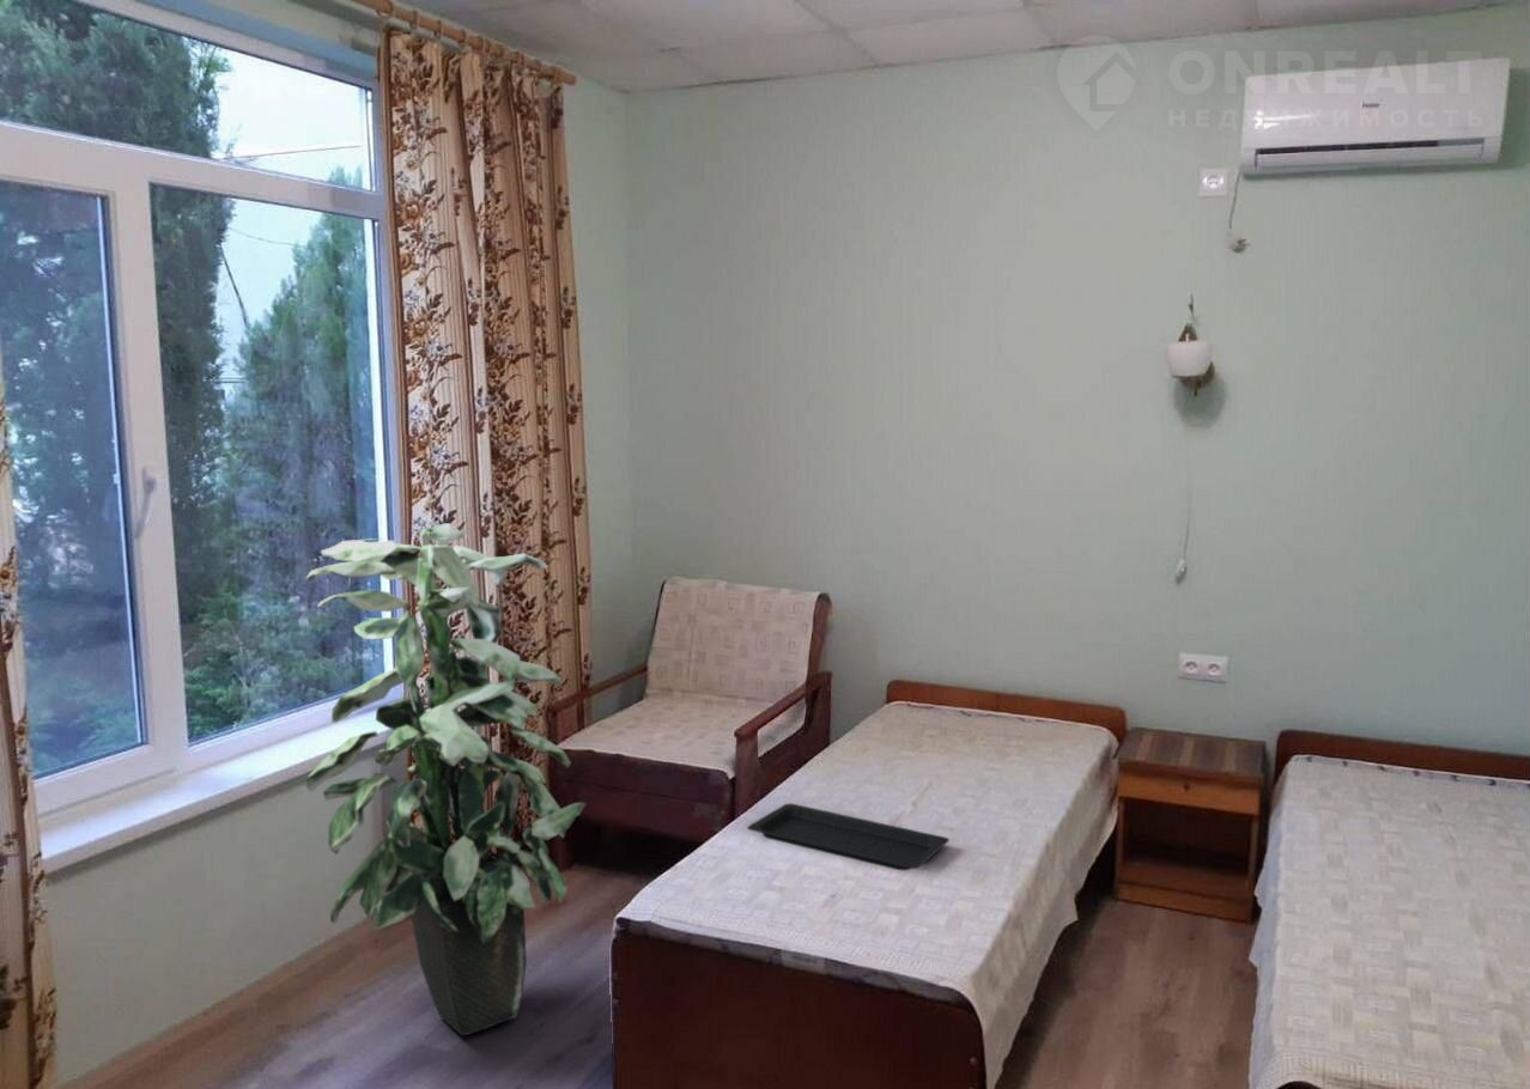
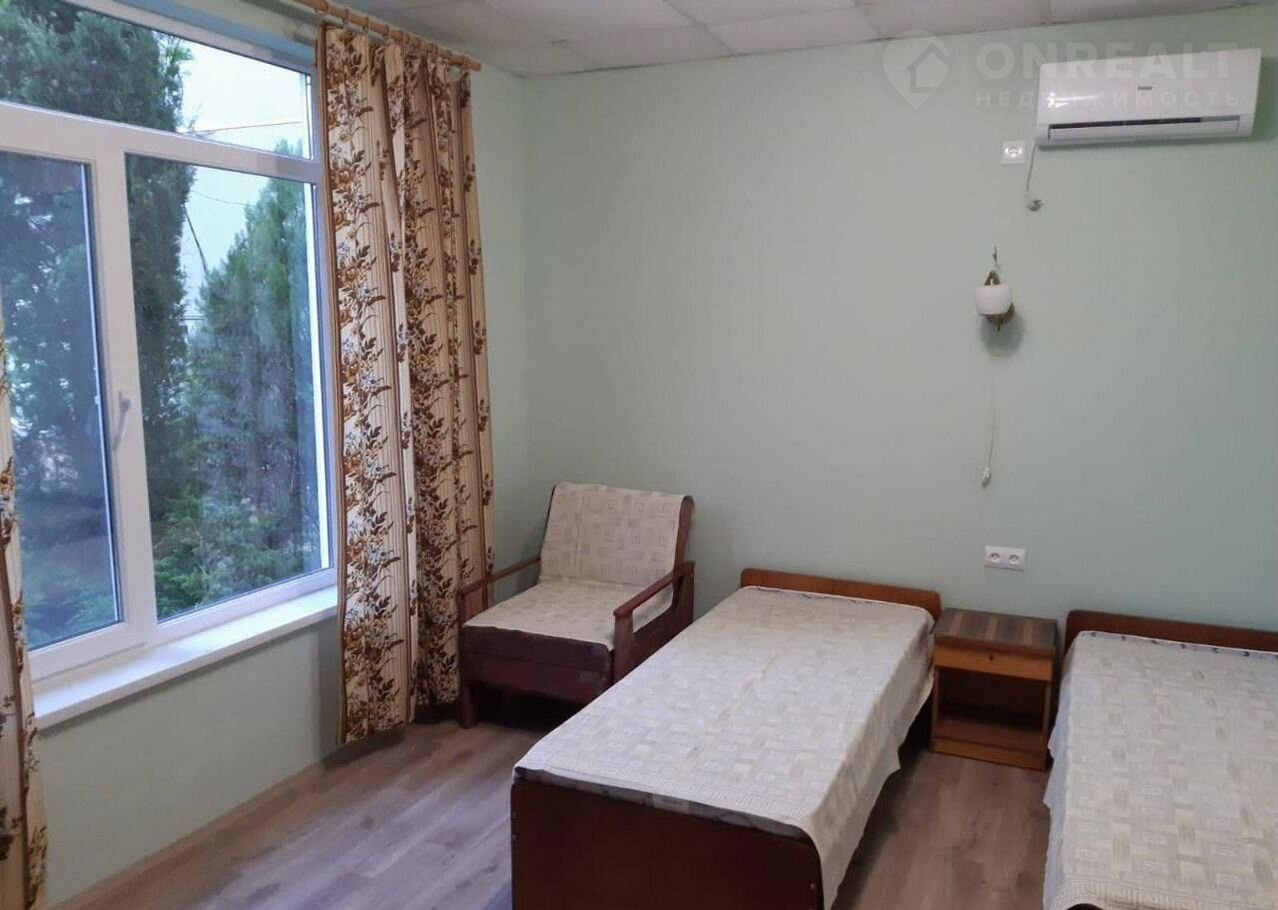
- serving tray (846, 838)
- indoor plant (445, 775)
